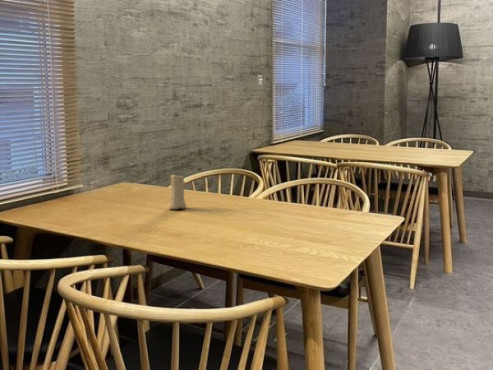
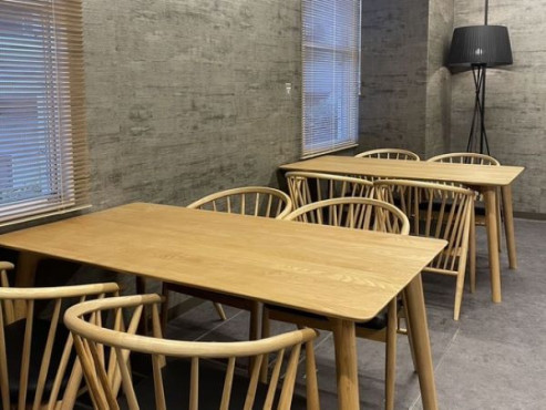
- candle (177, 190)
